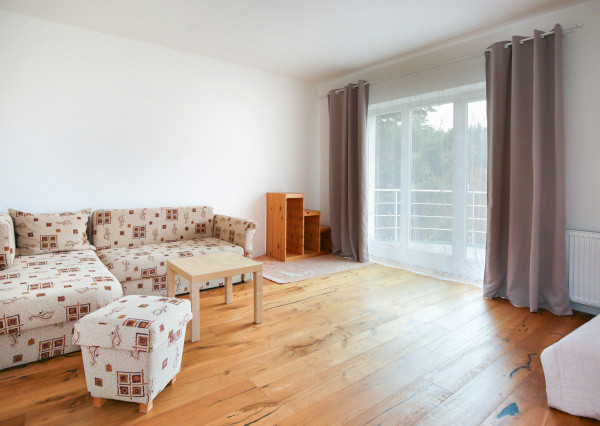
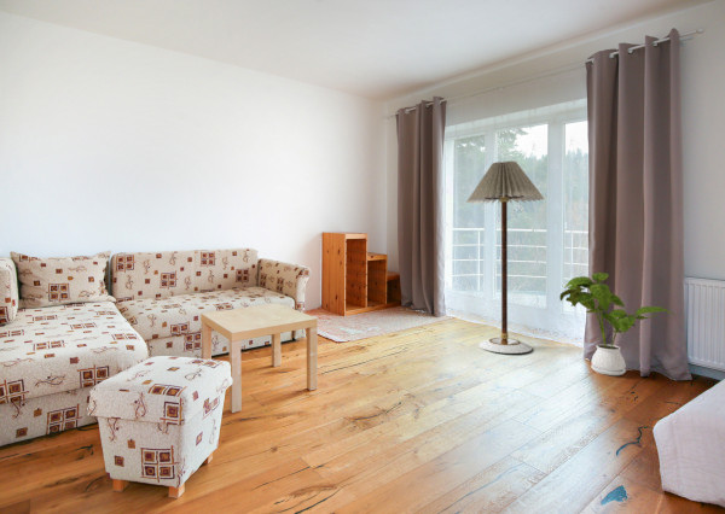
+ floor lamp (504, 255)
+ house plant (603, 325)
